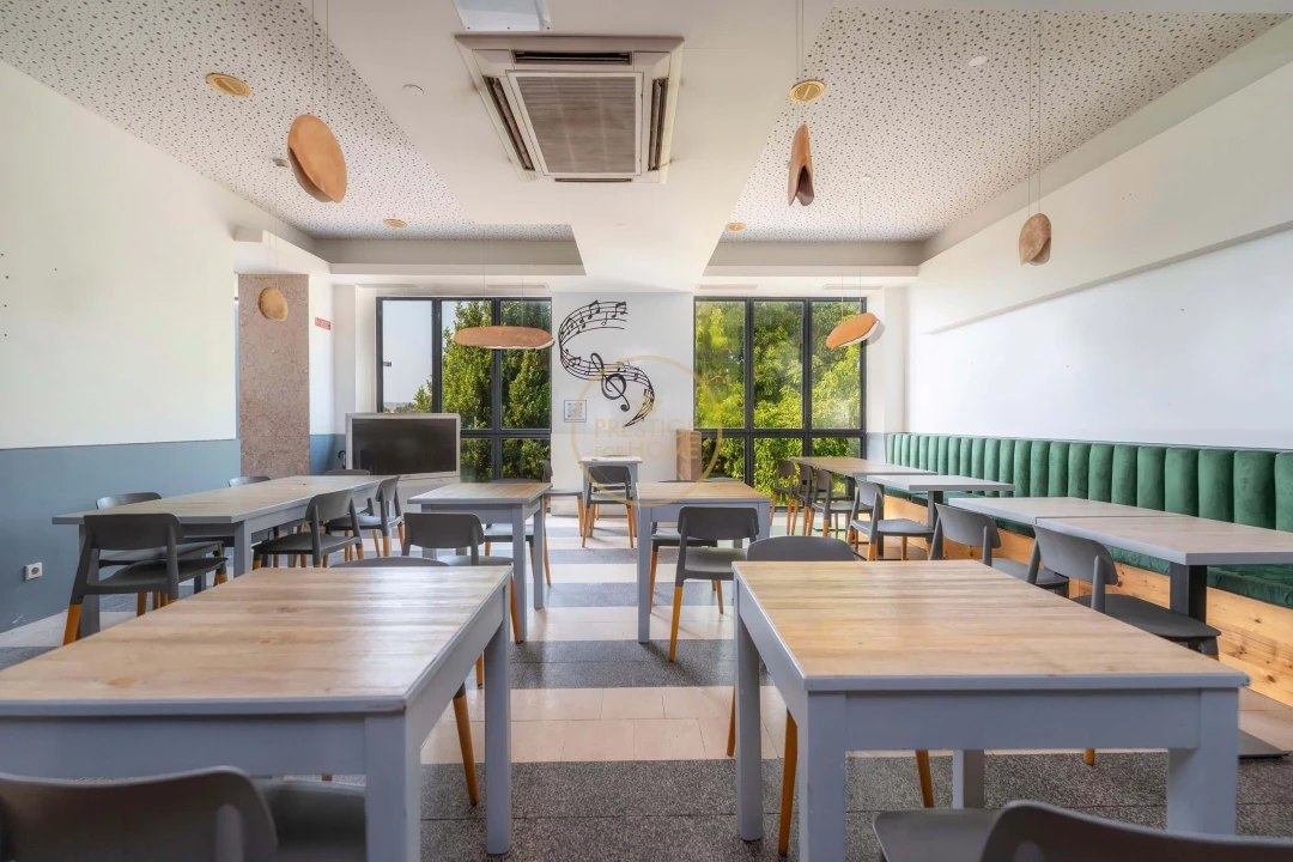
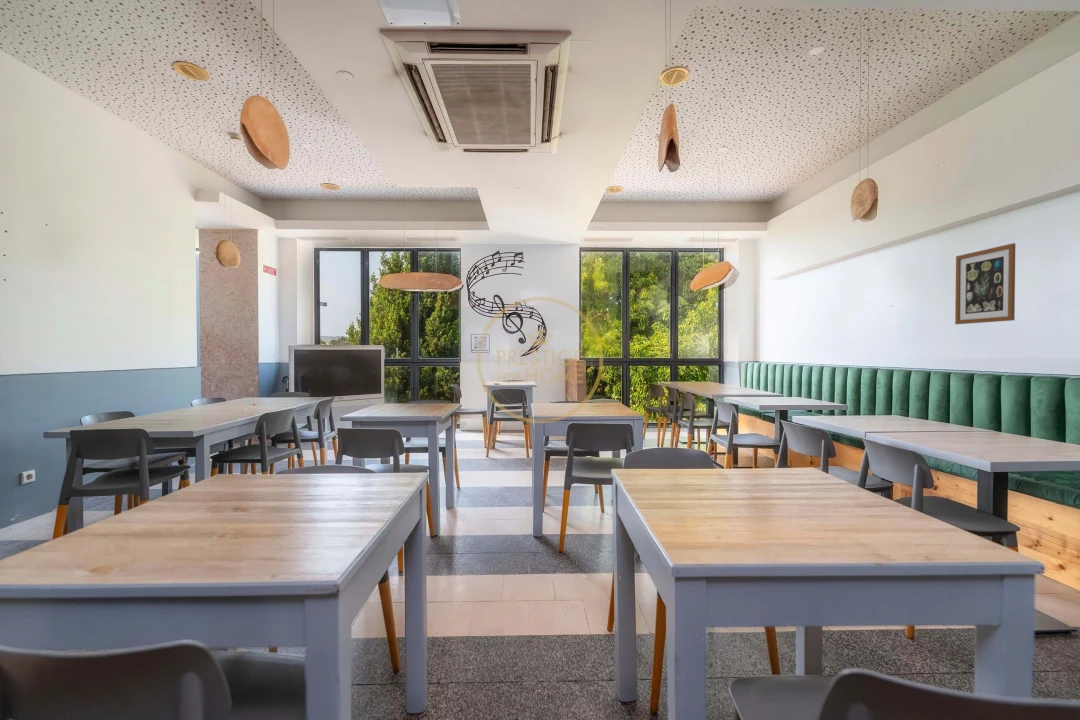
+ wall art (983, 286)
